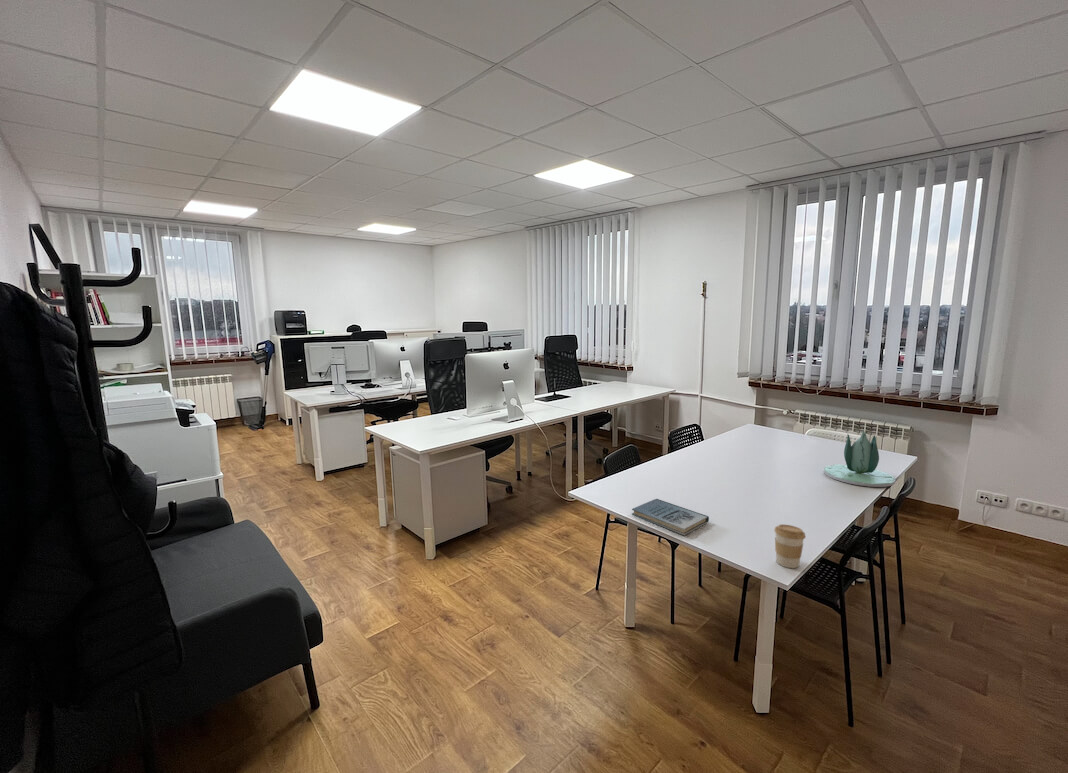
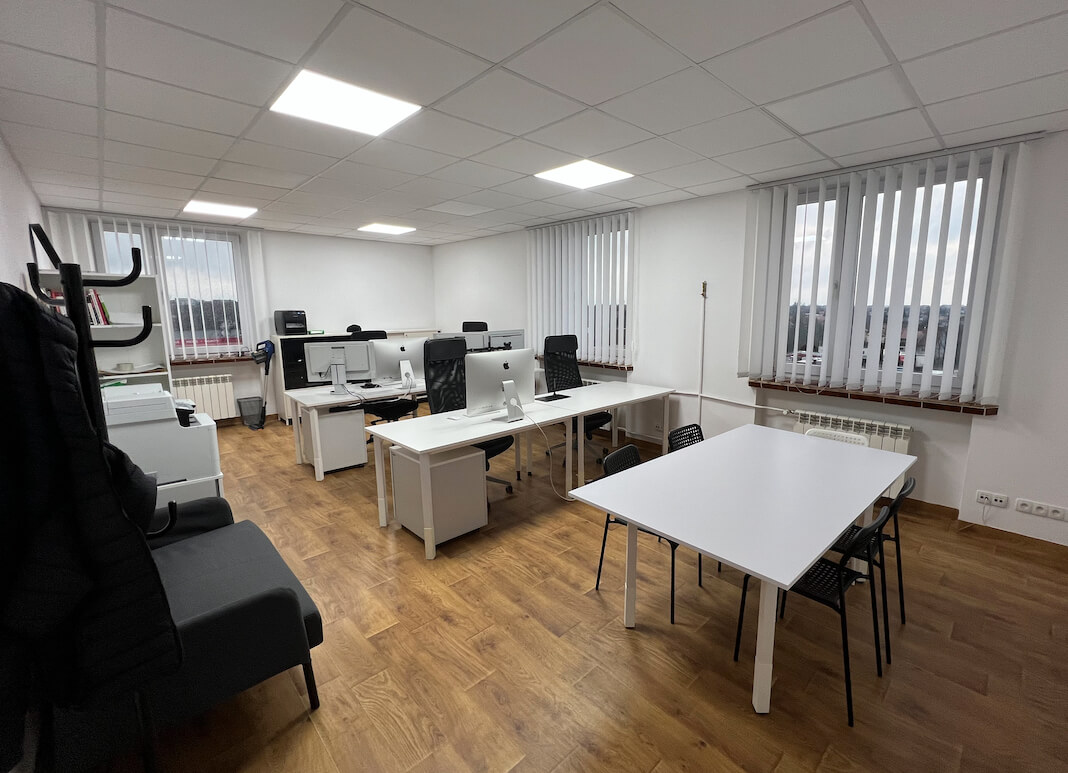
- coffee cup (788, 544)
- book (669, 515)
- succulent plant (860, 453)
